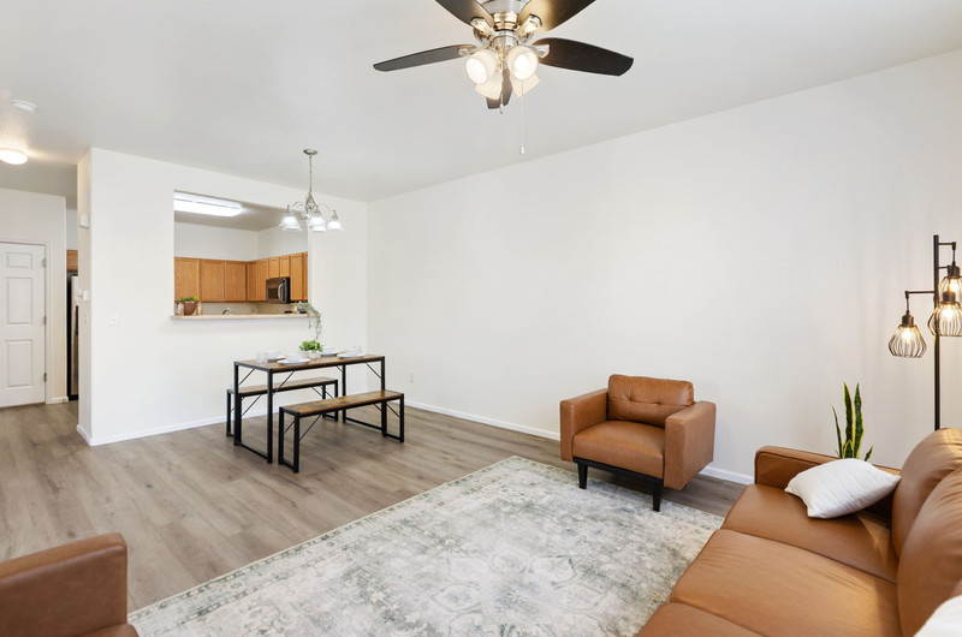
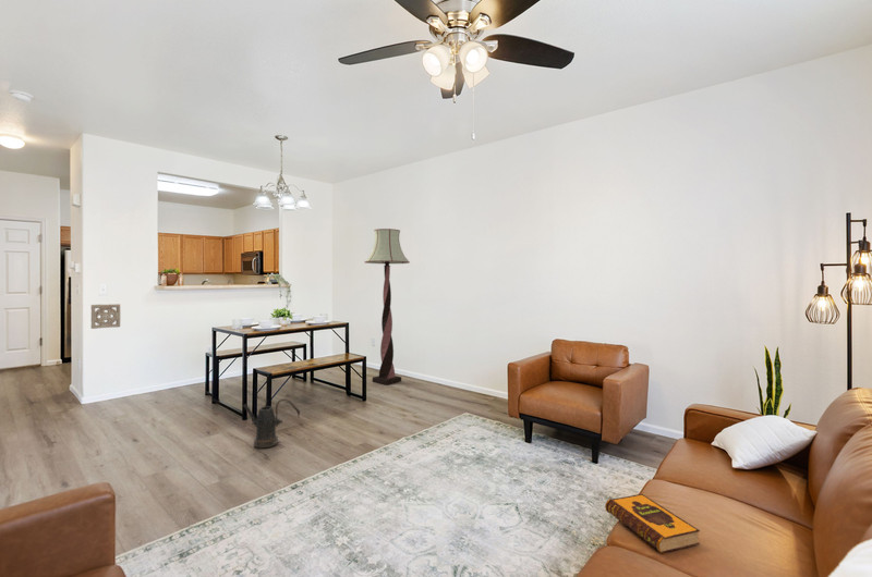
+ hardback book (649, 520)
+ wall ornament (105, 316)
+ floor lamp (387, 305)
+ watering can (271, 421)
